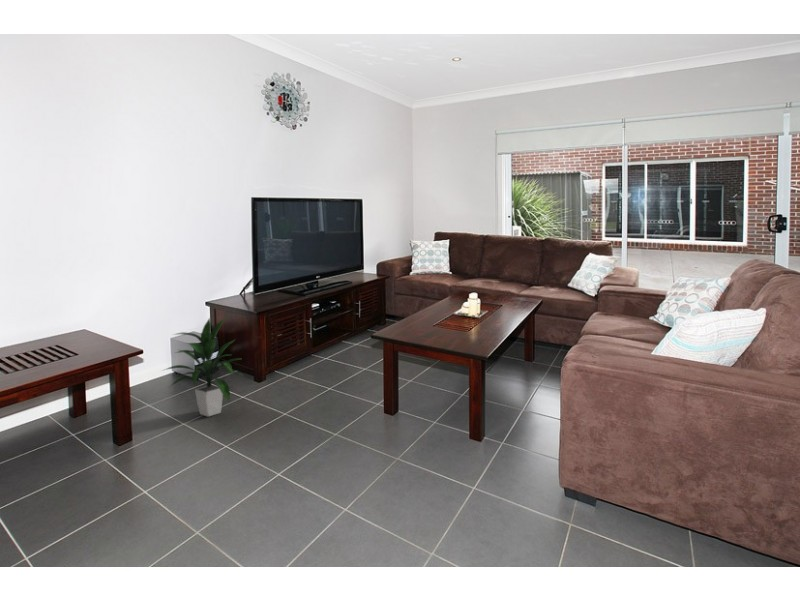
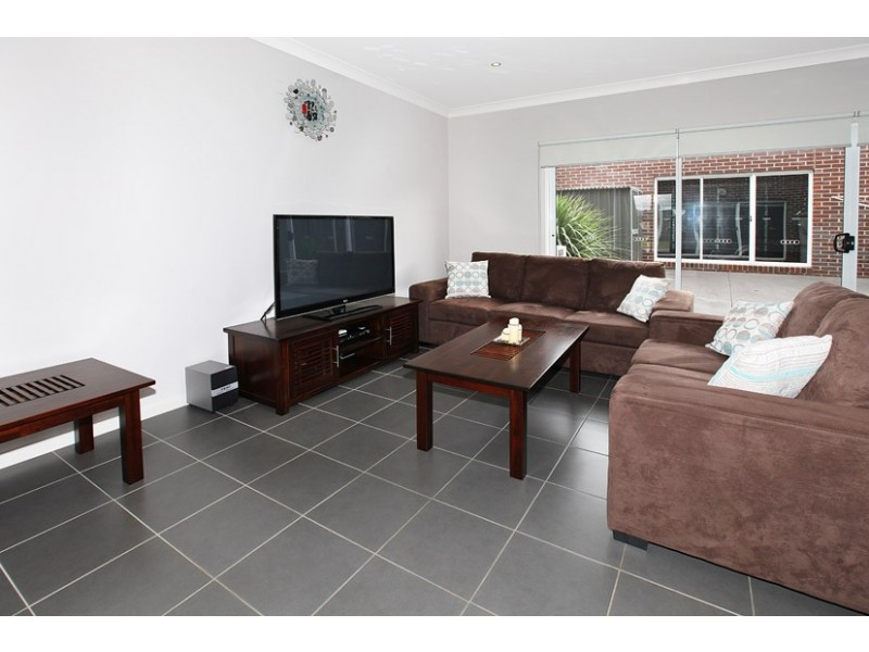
- indoor plant (207, 367)
